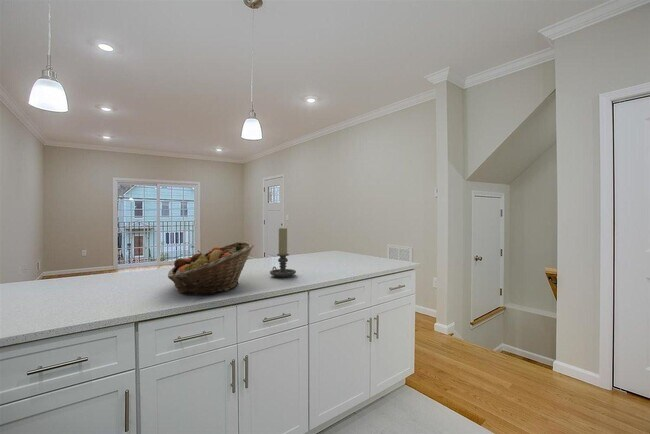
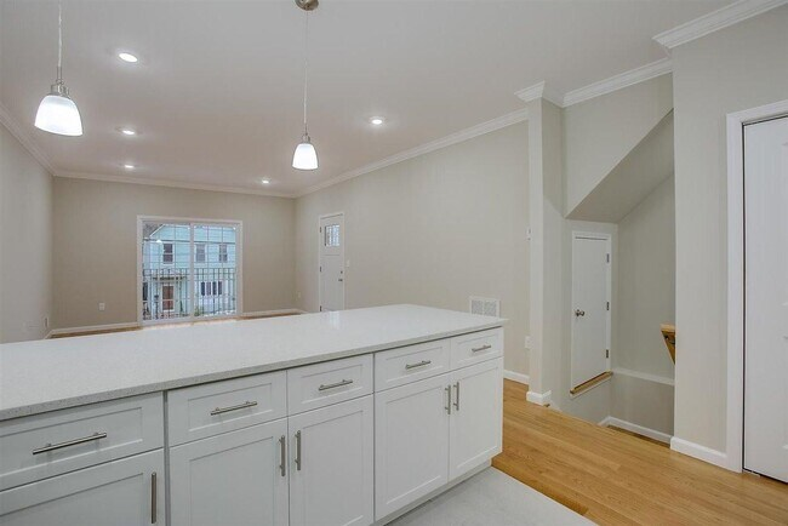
- candle holder (281, 251)
- fruit basket (212, 265)
